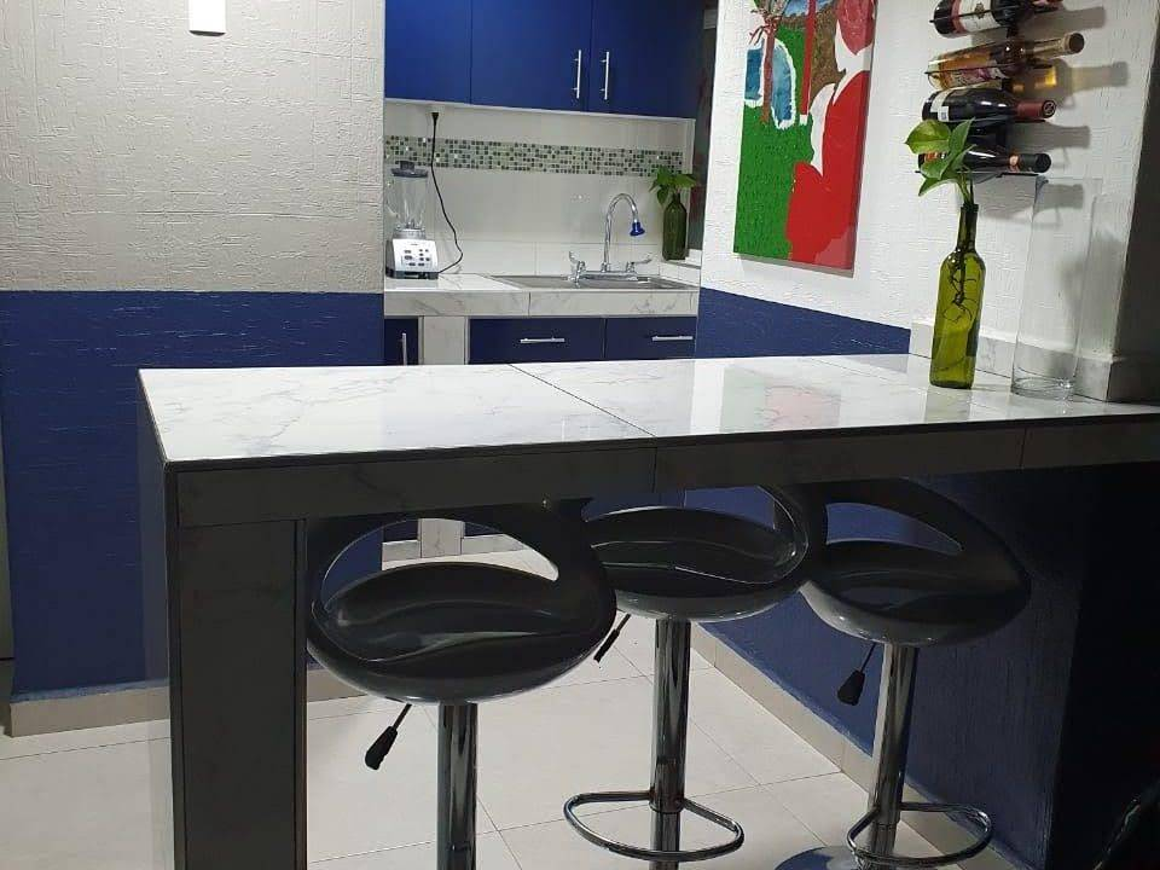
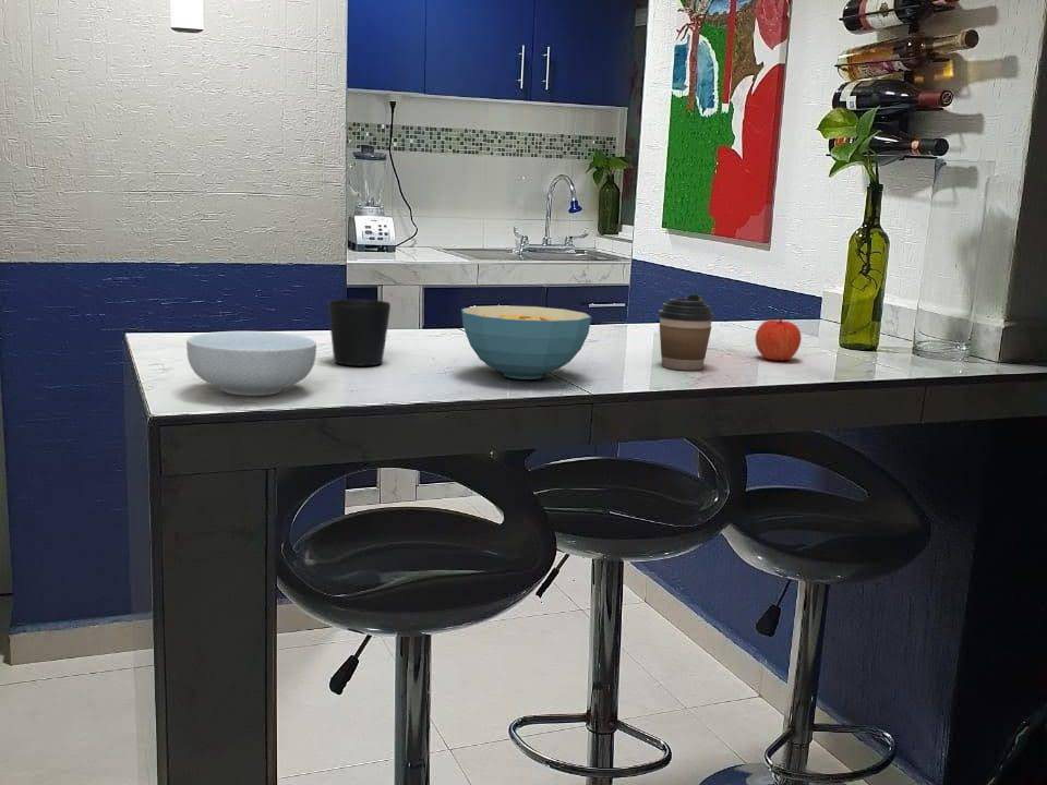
+ apple (778, 337)
+ cereal bowl (252, 364)
+ cereal bowl (524, 345)
+ cup (354, 331)
+ coffee cup (684, 330)
